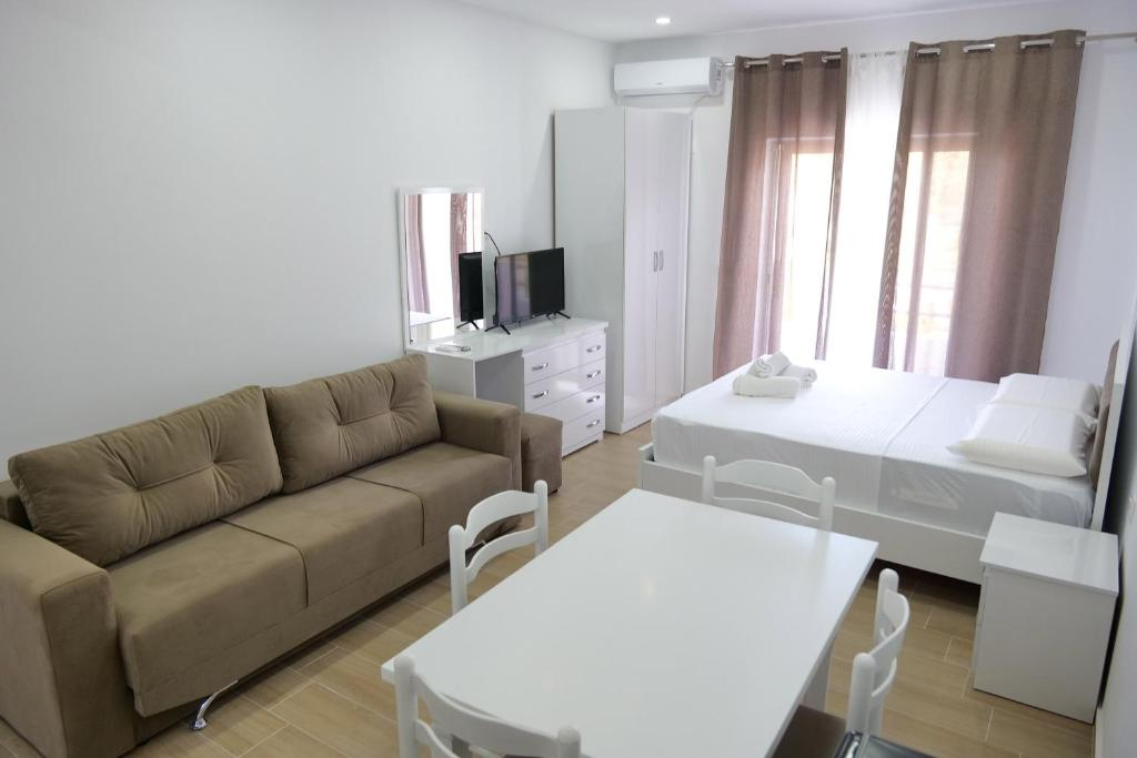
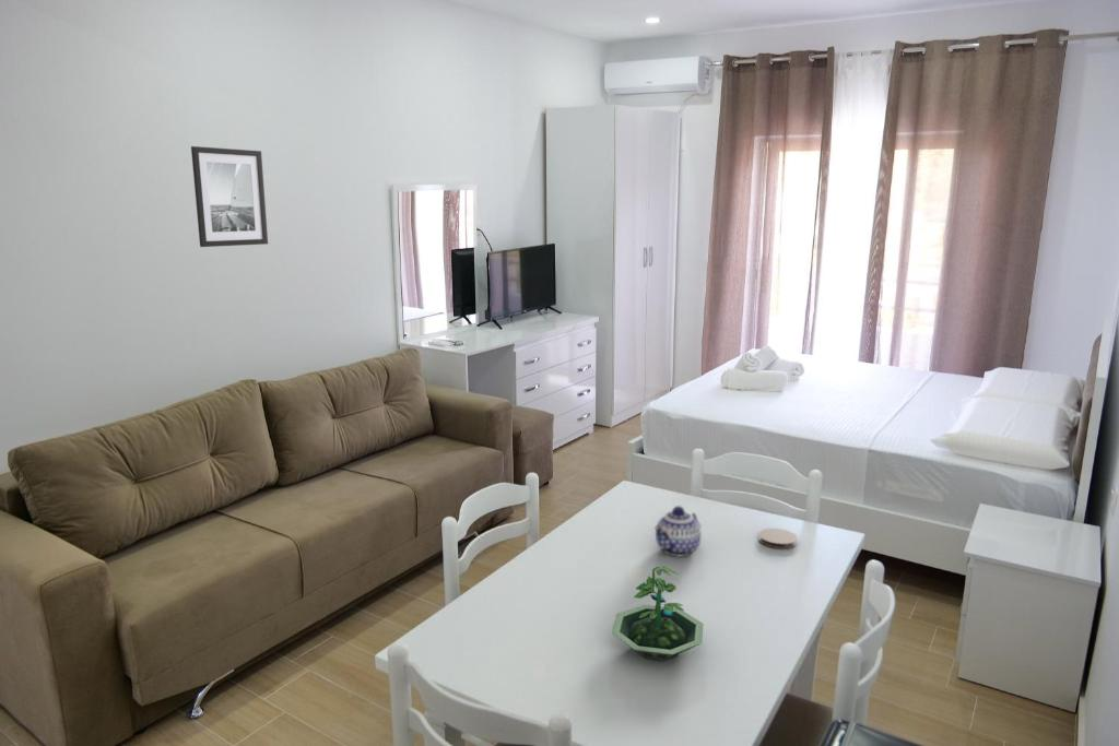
+ teapot (678, 529)
+ coaster (777, 537)
+ wall art (231, 198)
+ terrarium (659, 581)
